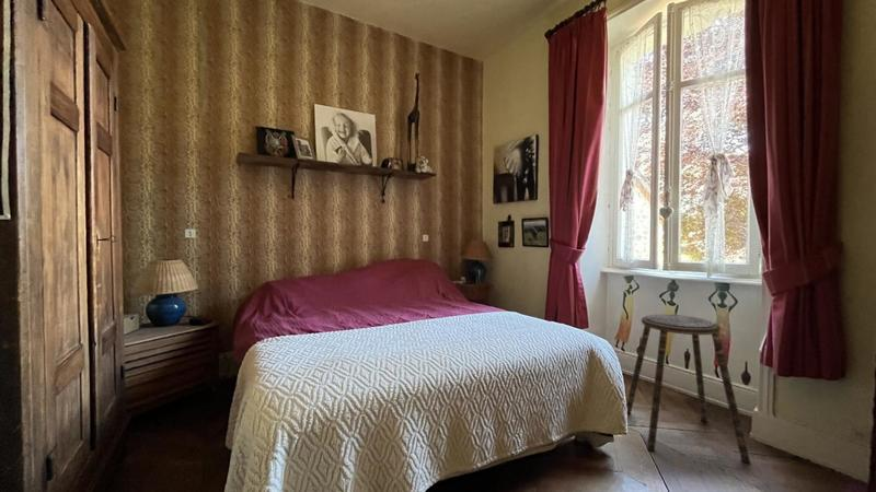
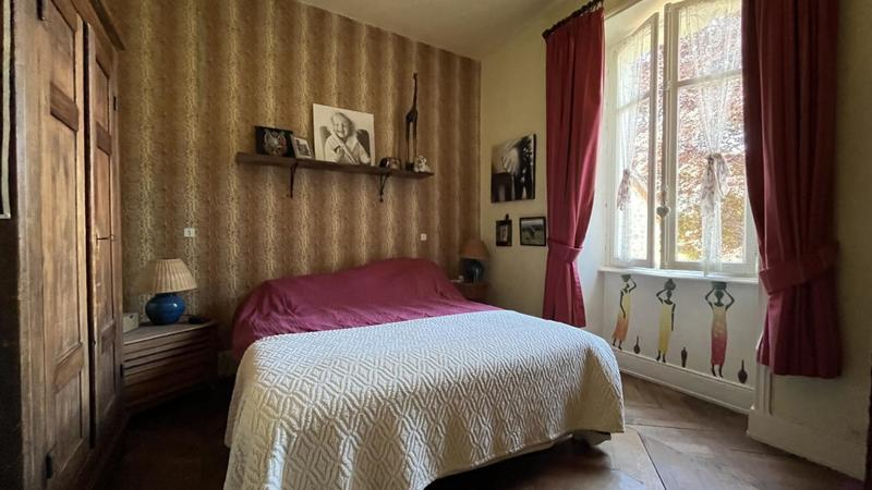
- stool (695, 374)
